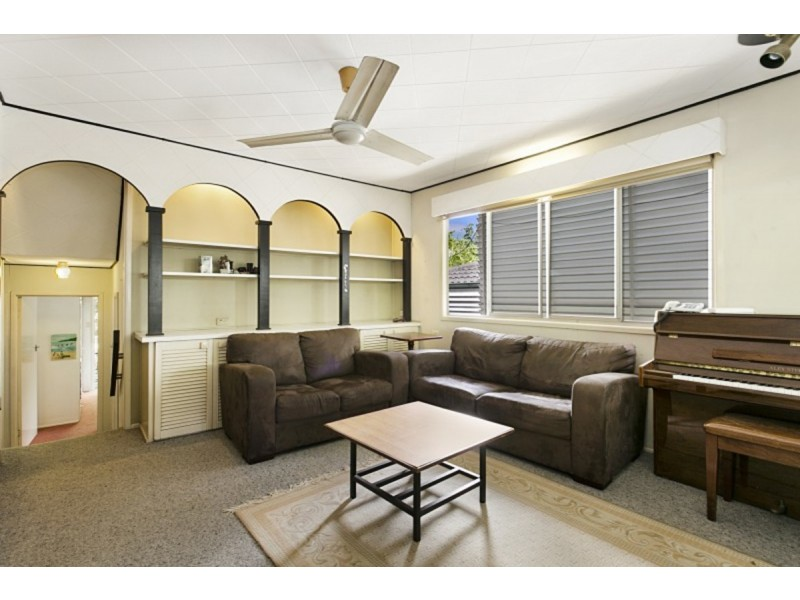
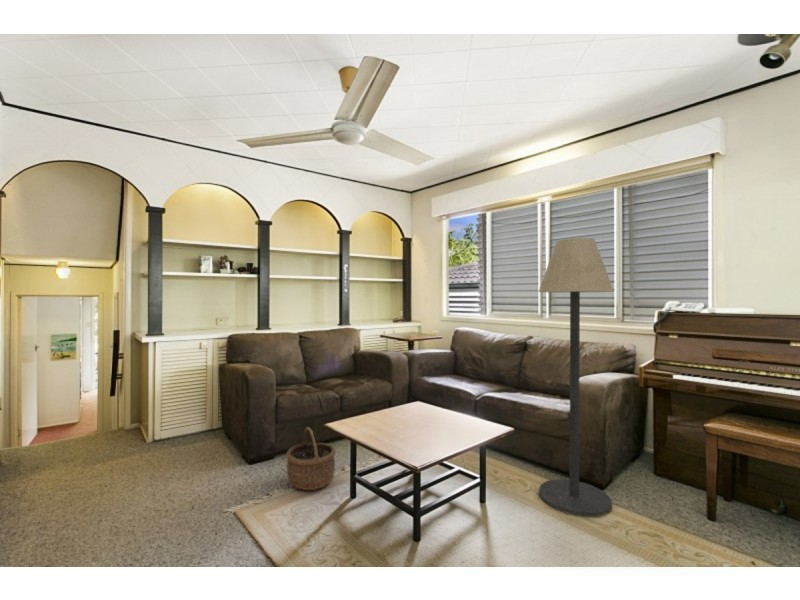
+ wicker basket (311, 455)
+ floor lamp (574, 369)
